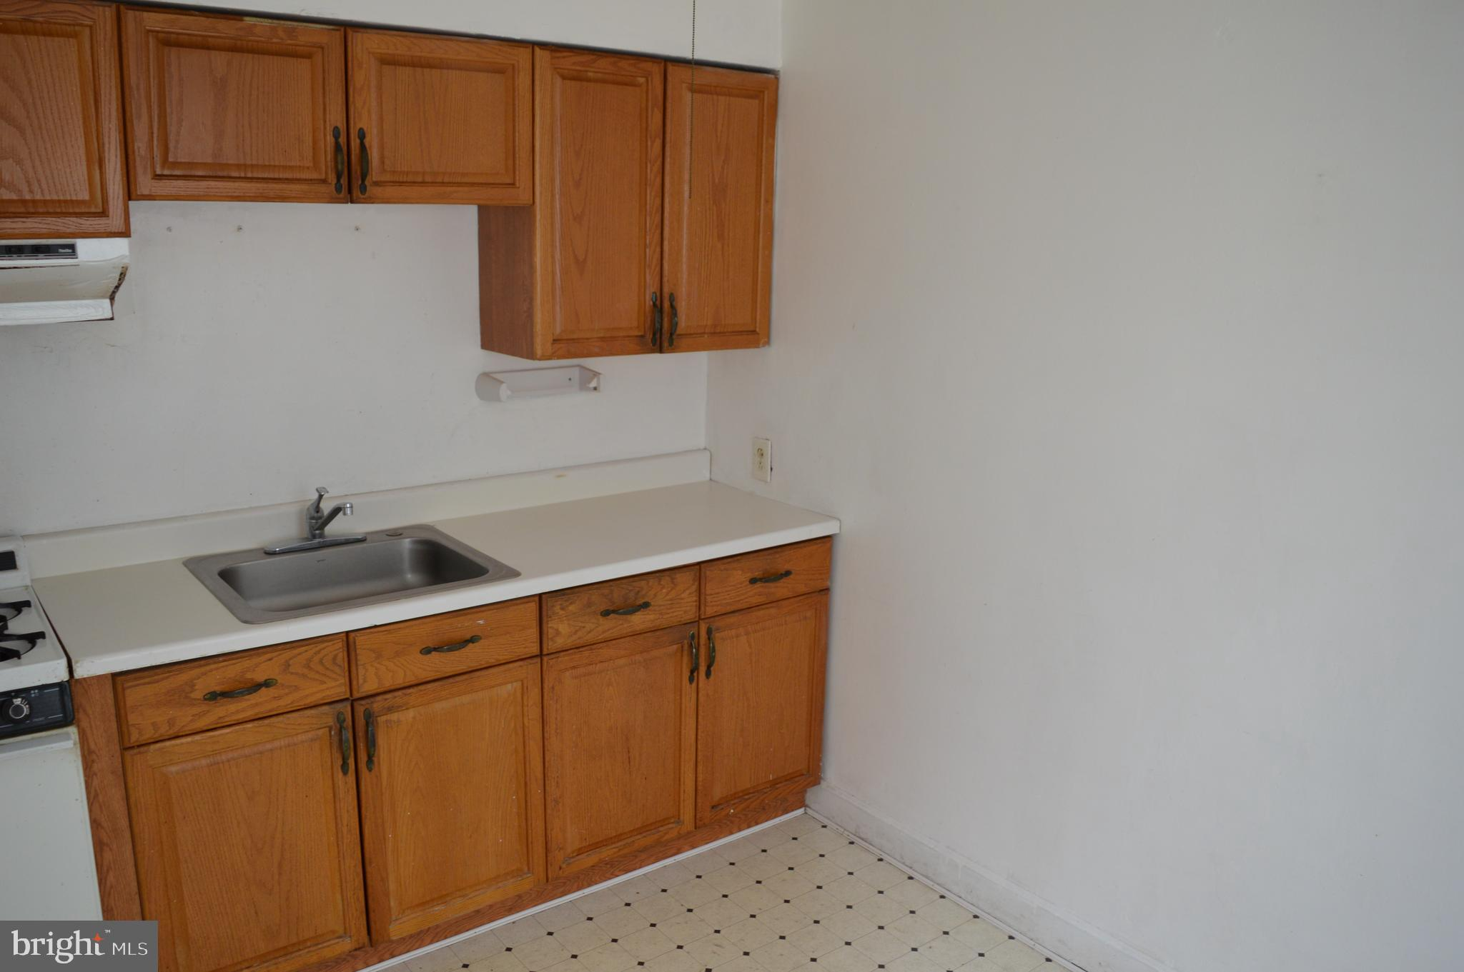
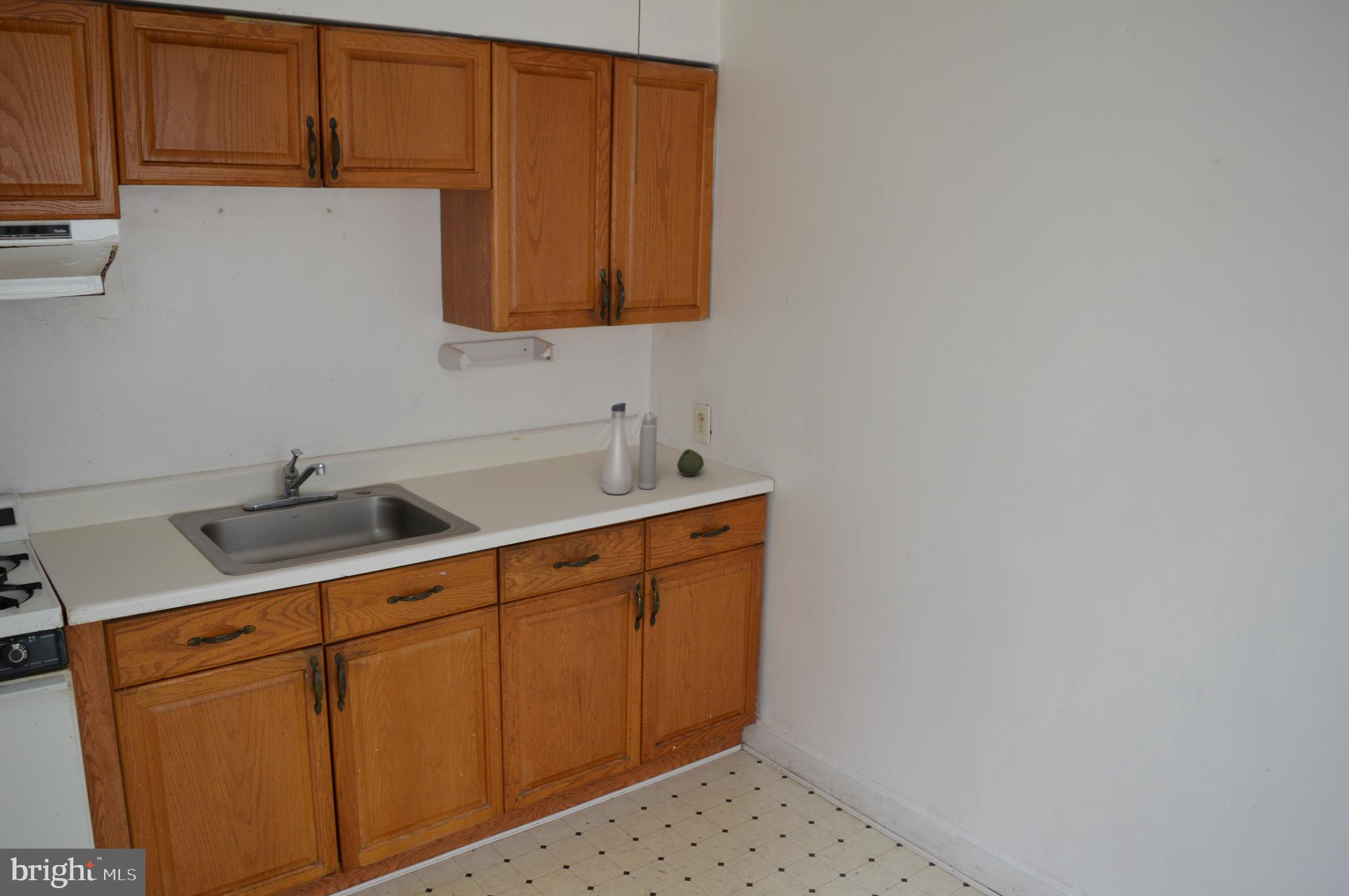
+ fruit (690, 462)
+ water bottle (626, 447)
